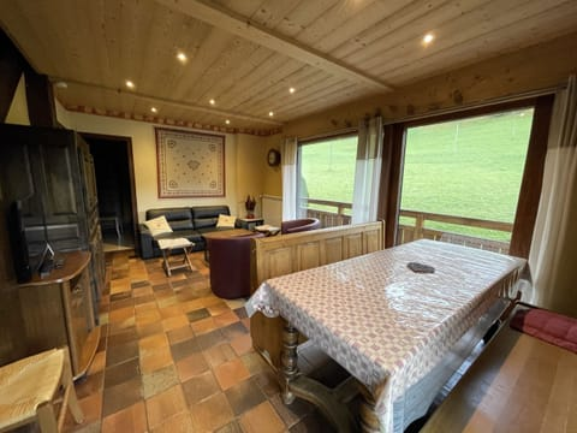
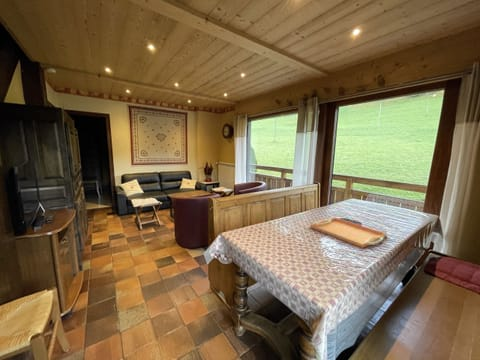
+ serving tray (346, 230)
